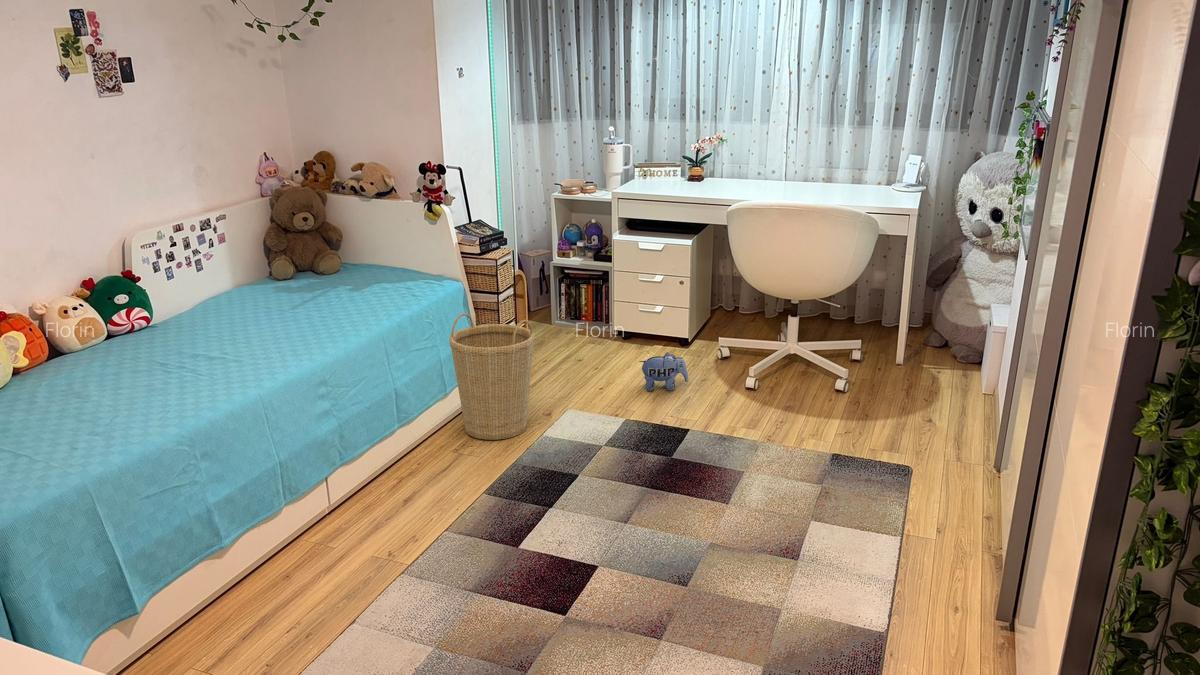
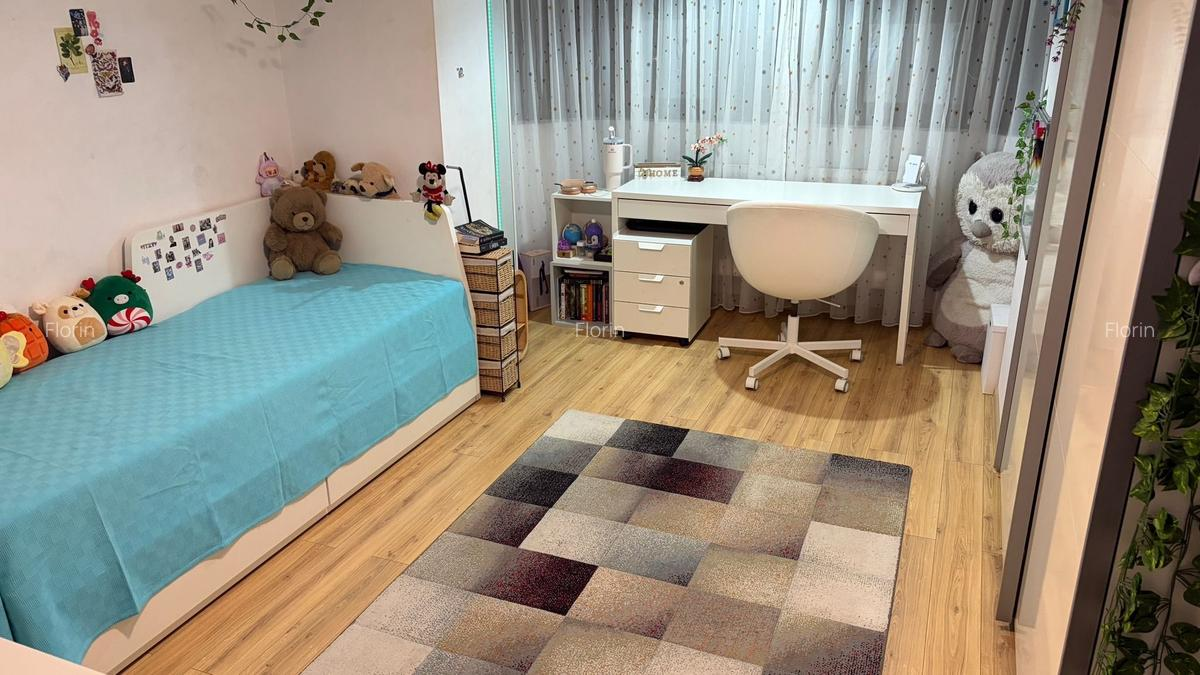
- plush toy (663, 371)
- basket (493, 373)
